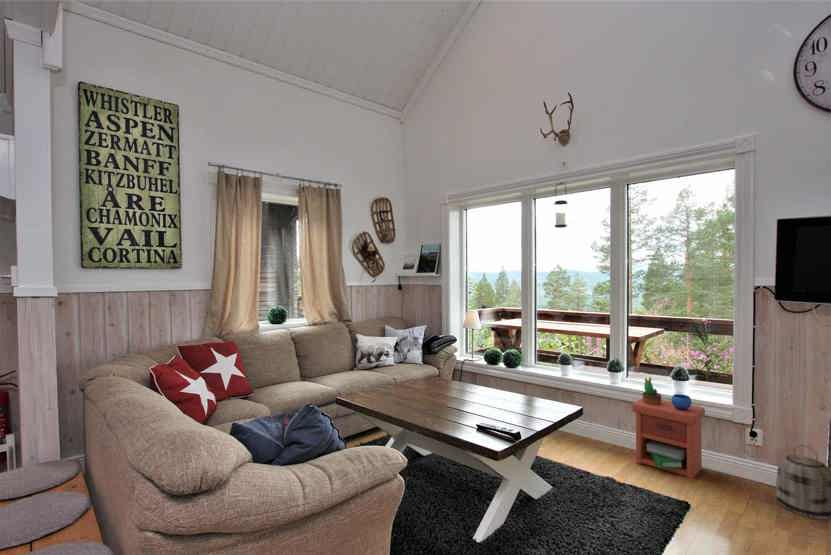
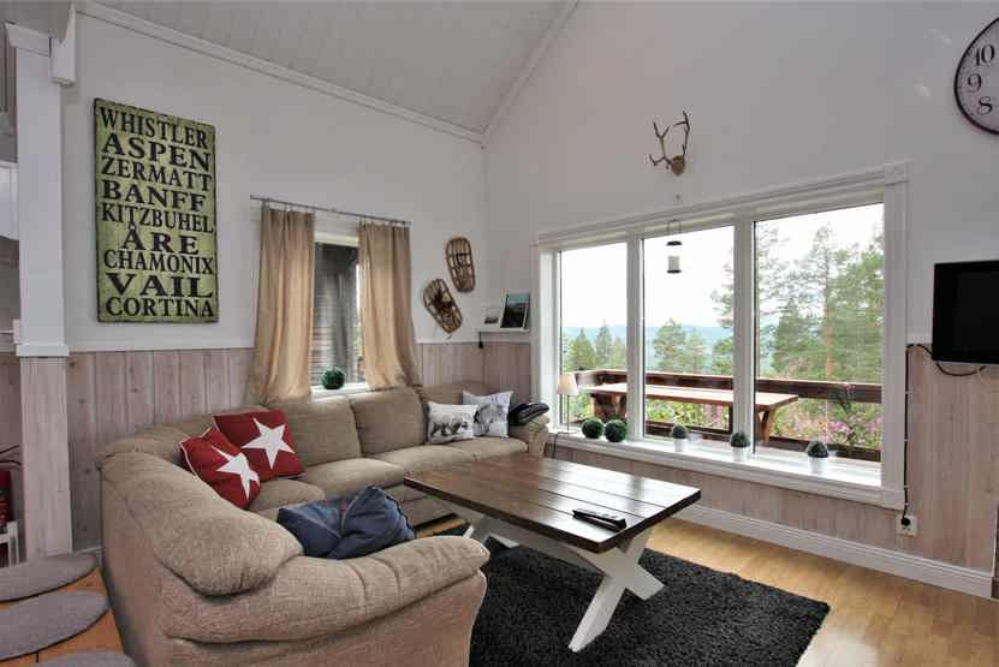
- basket (805, 476)
- nightstand (666, 423)
